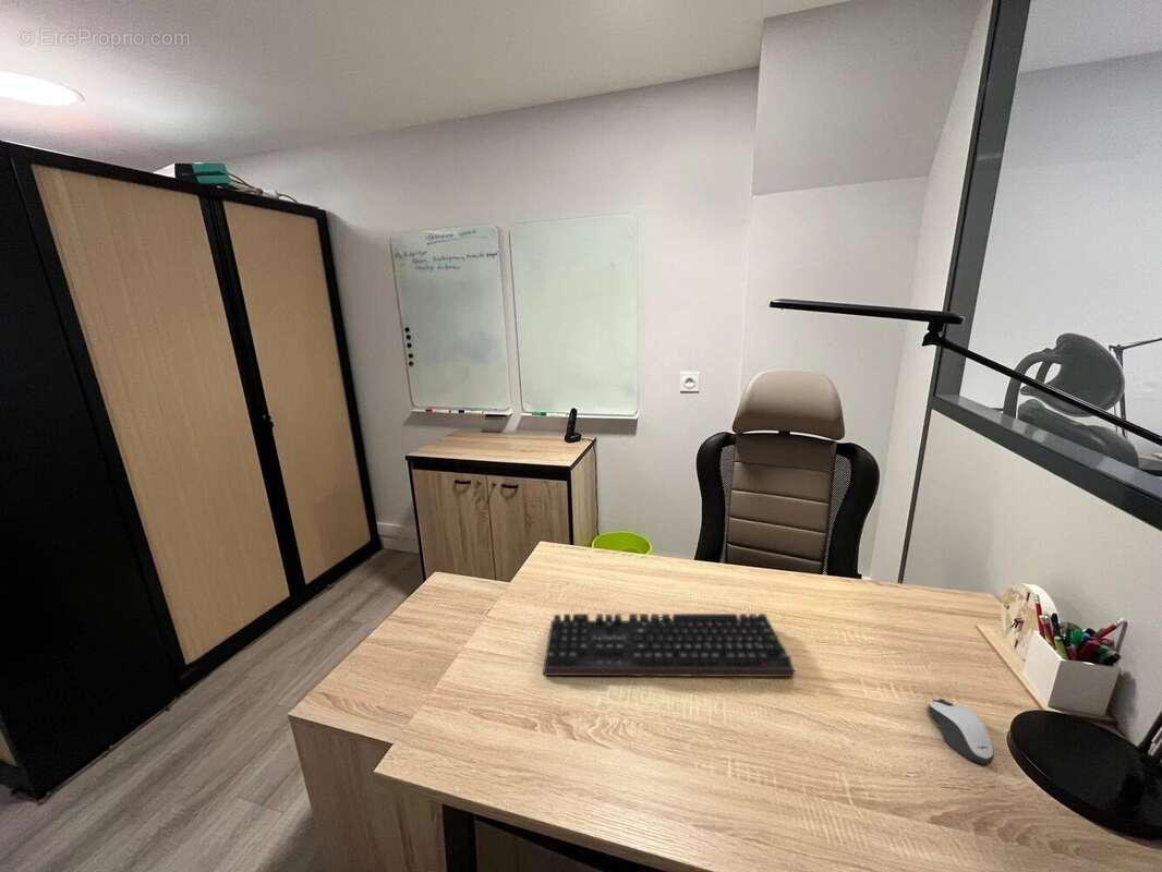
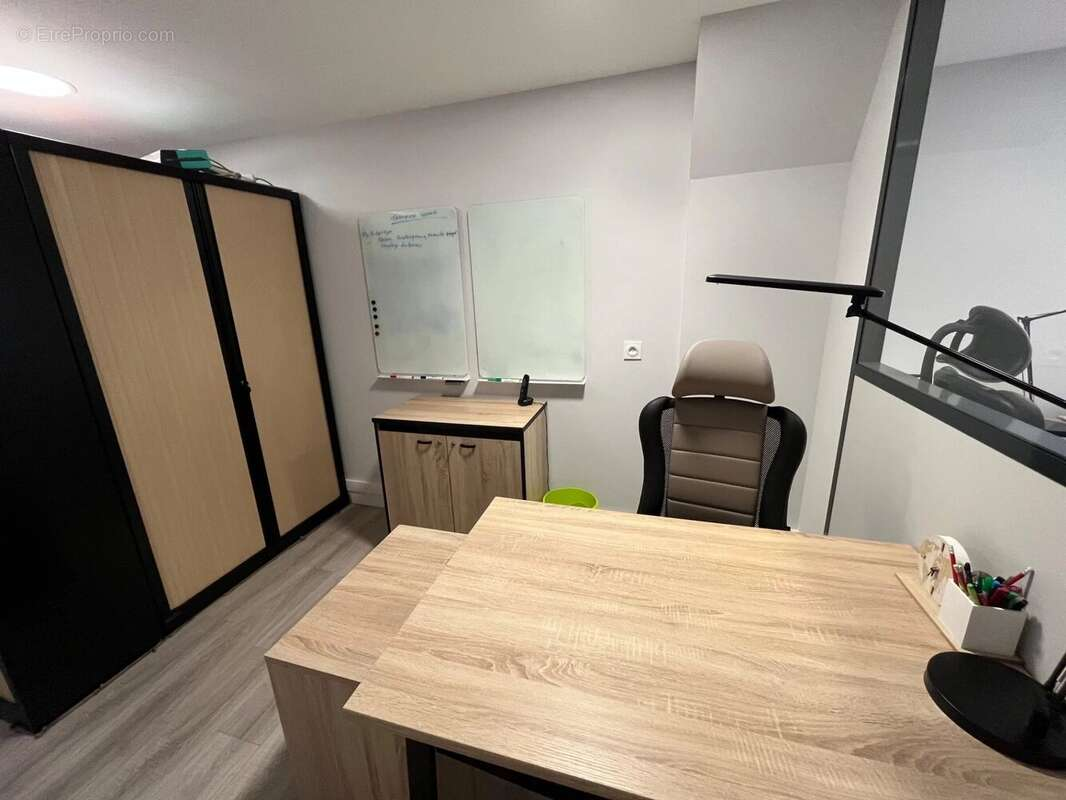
- keyboard (662, 641)
- computer mouse (959, 723)
